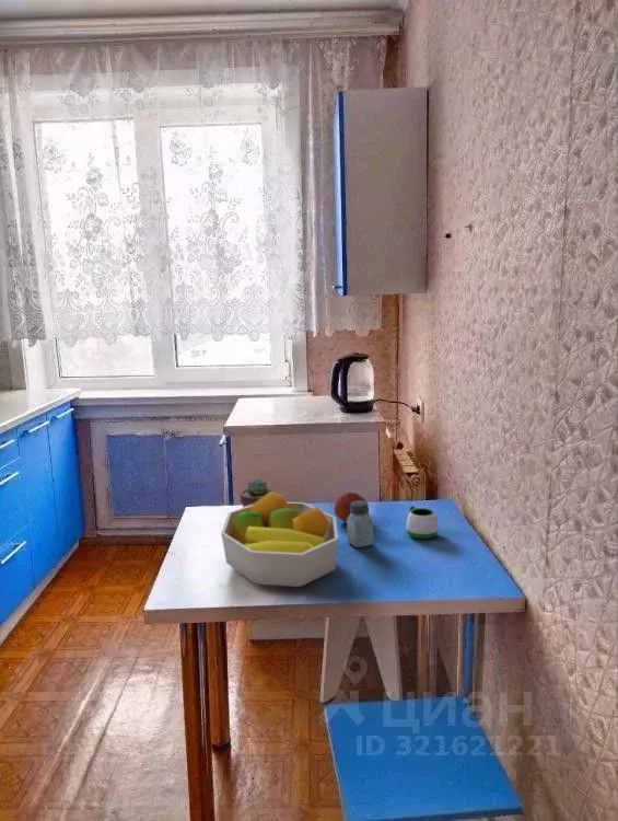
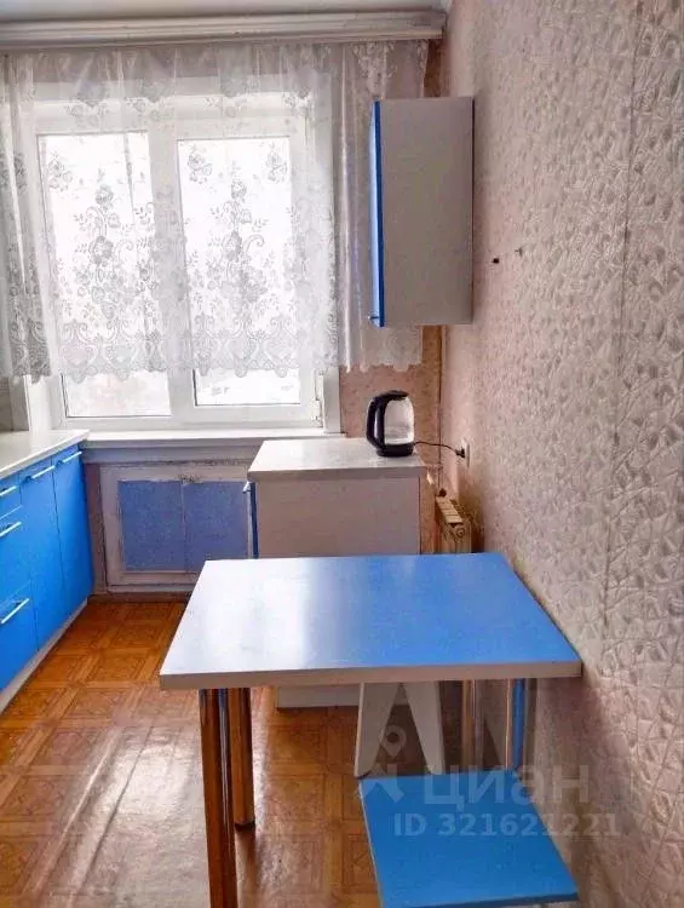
- fruit bowl (280, 535)
- mug (418, 520)
- saltshaker (360, 523)
- fruit (350, 507)
- potted succulent (257, 500)
